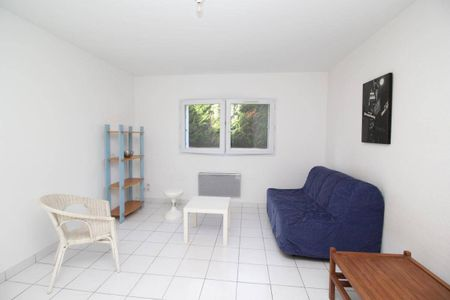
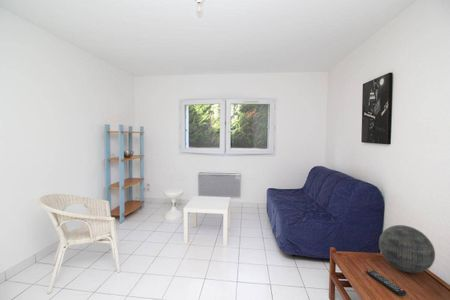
+ decorative orb (405, 248)
+ remote control (384, 281)
